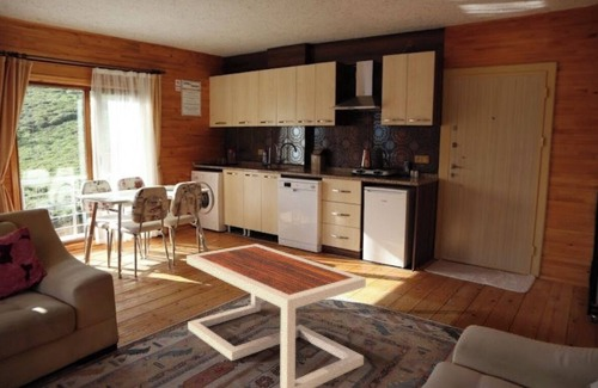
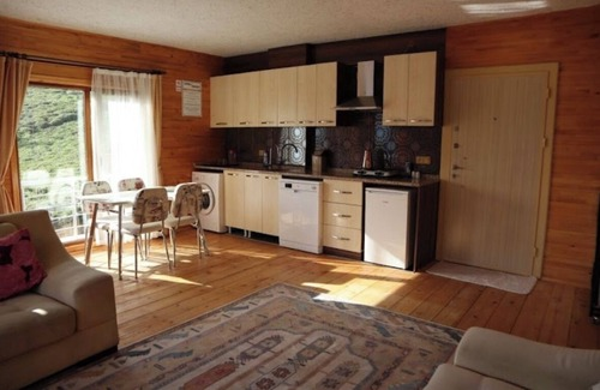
- coffee table (270, 302)
